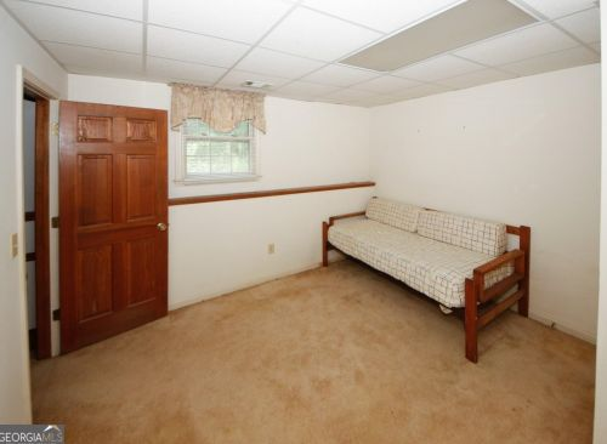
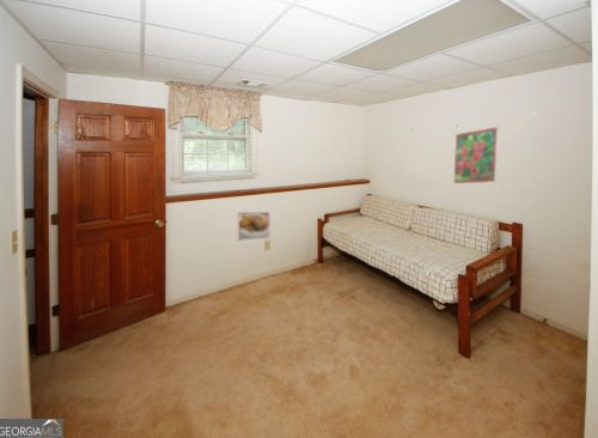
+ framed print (254, 225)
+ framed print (475, 157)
